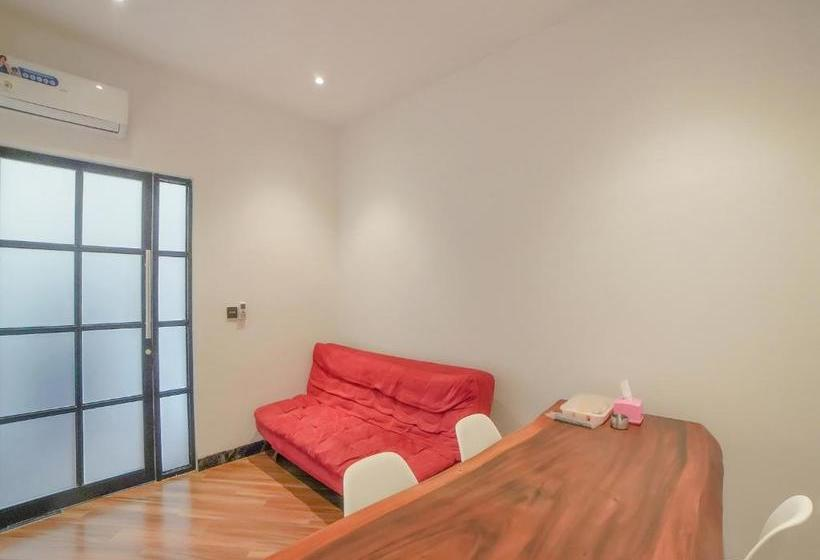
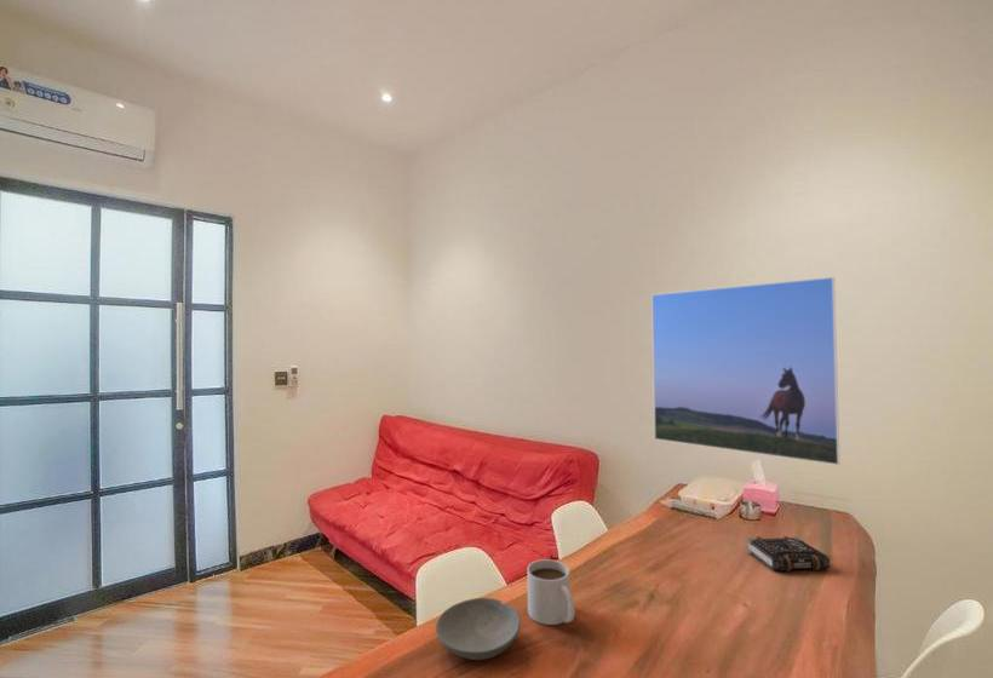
+ bowl (478, 632)
+ mug (553, 594)
+ book (786, 551)
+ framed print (733, 368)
